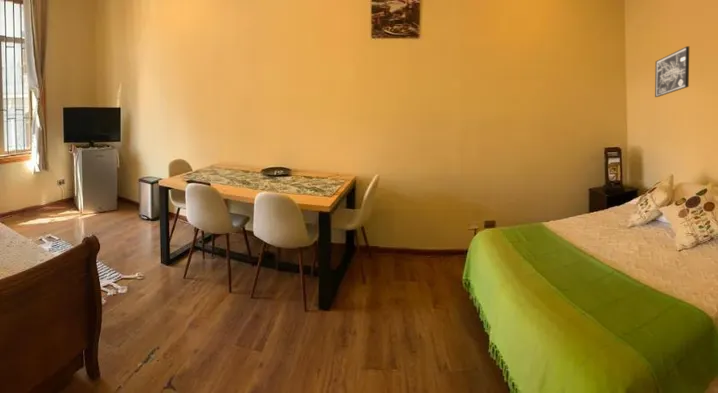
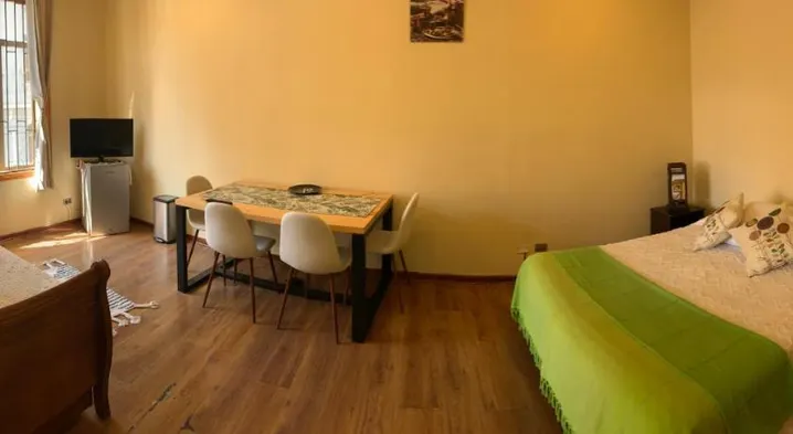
- wall art (671, 73)
